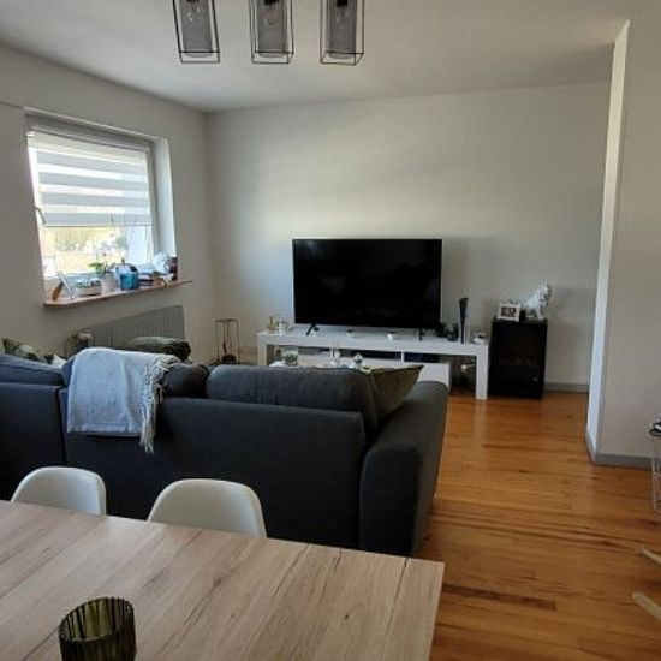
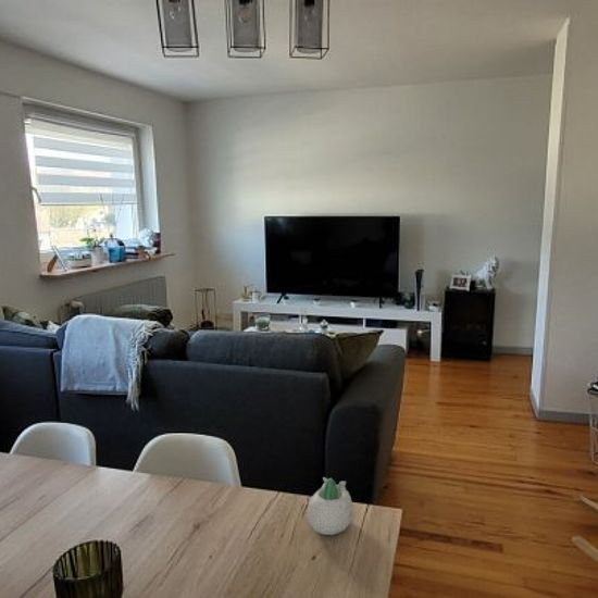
+ succulent planter (331, 501)
